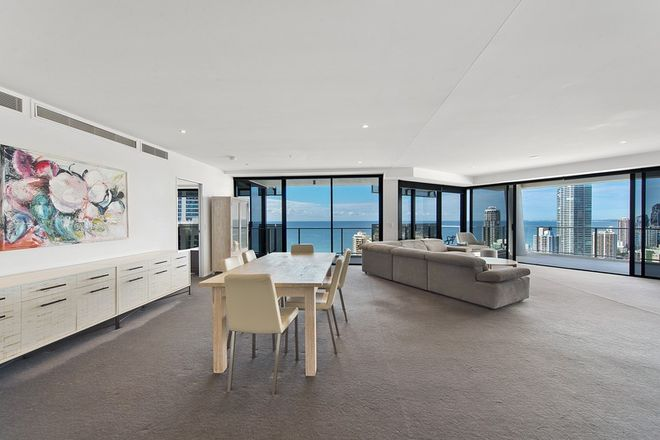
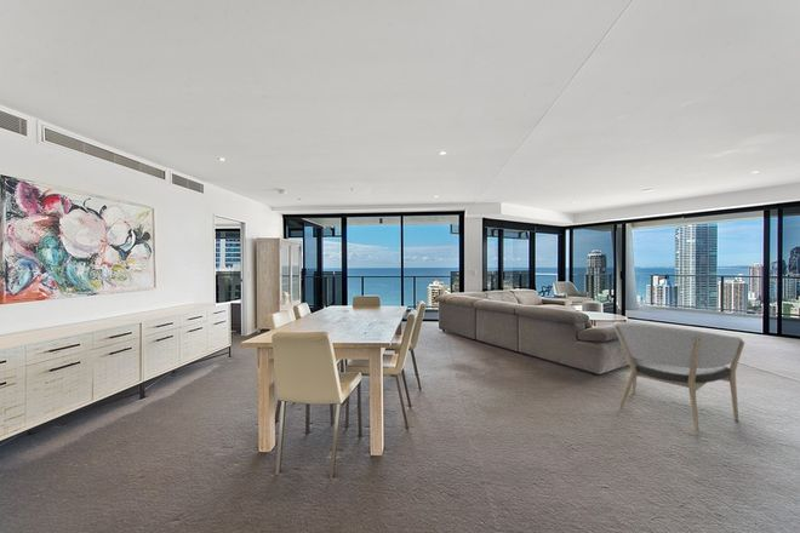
+ armchair (668, 366)
